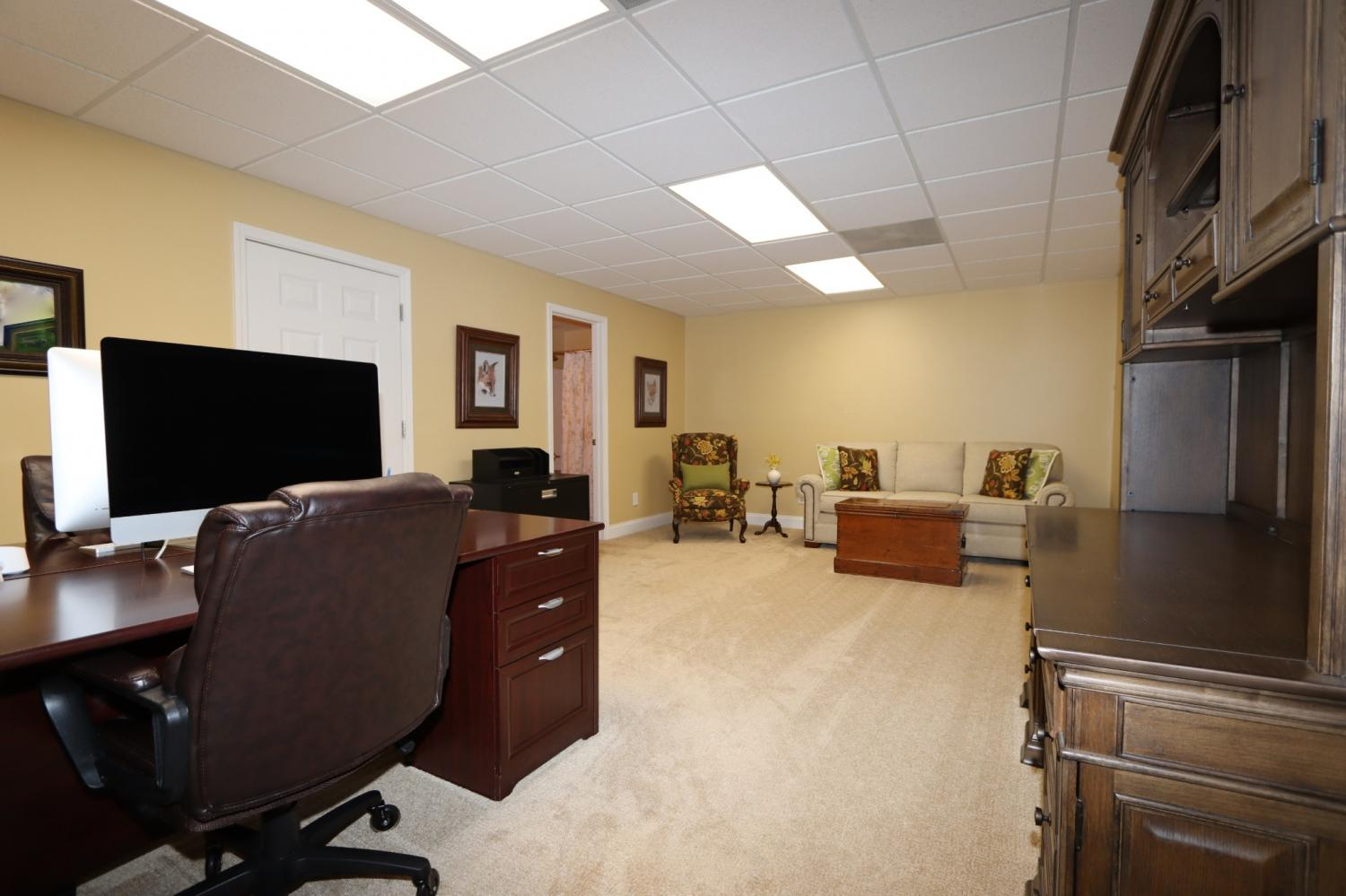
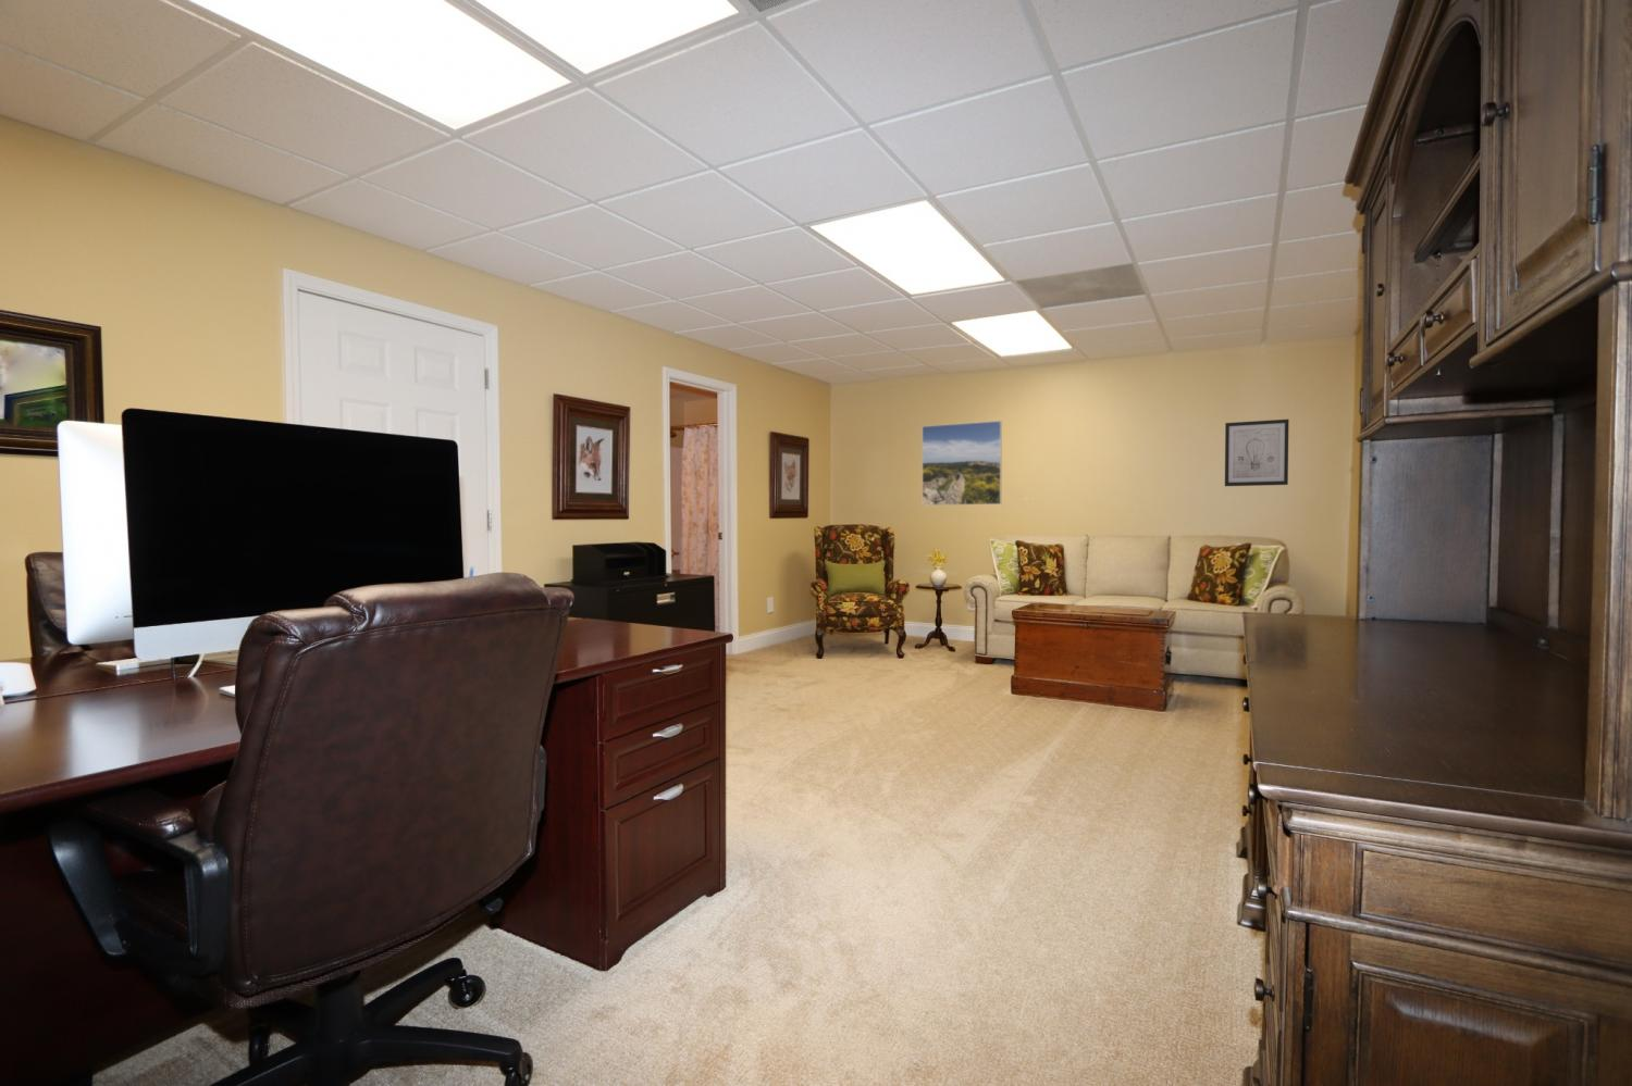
+ wall art (1256, 453)
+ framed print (960, 464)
